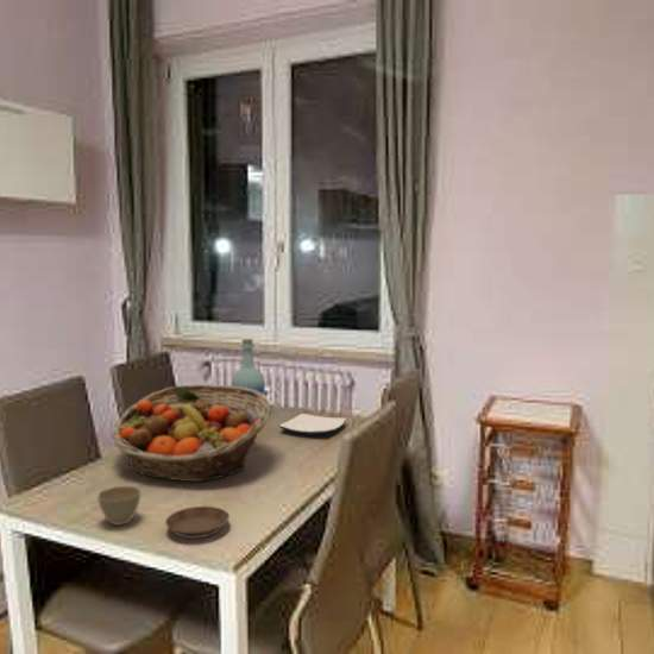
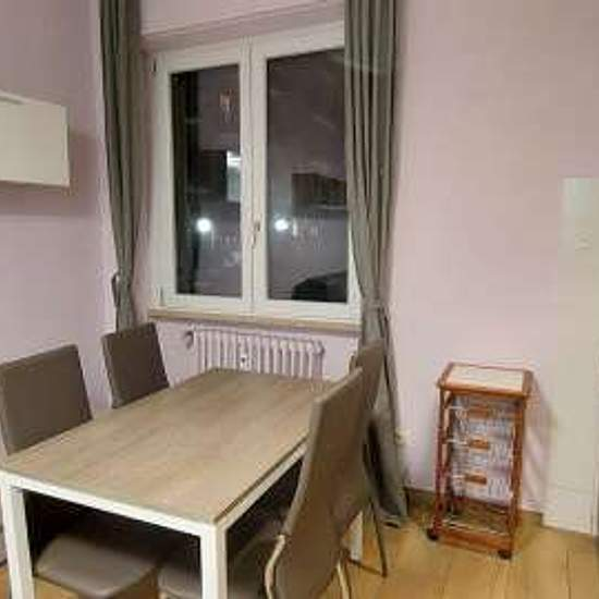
- flower pot (119, 507)
- fruit basket (191, 429)
- bottle (247, 377)
- saucer (197, 523)
- plate (313, 425)
